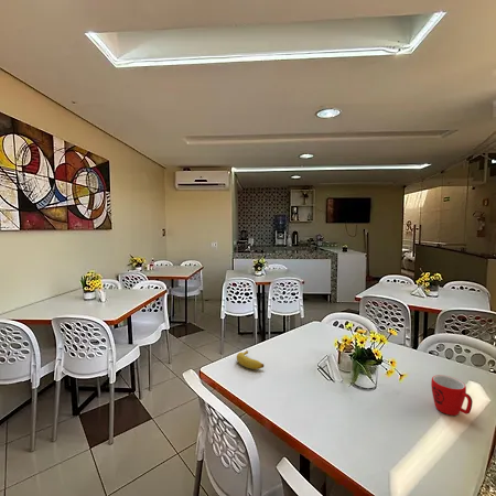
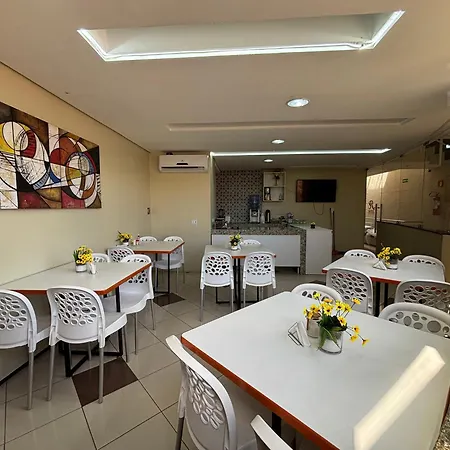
- banana (250, 359)
- mug (452, 398)
